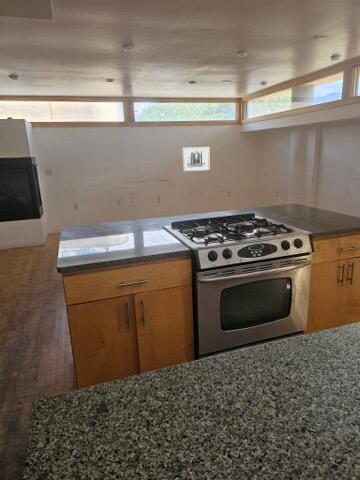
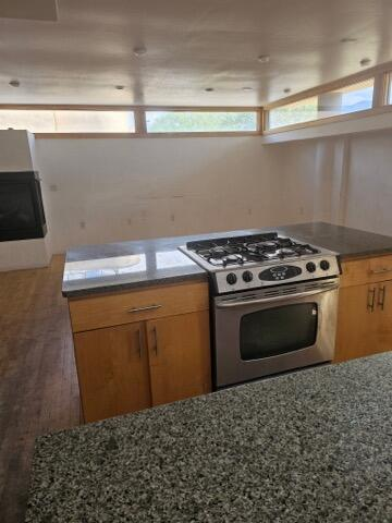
- wall art (196, 159)
